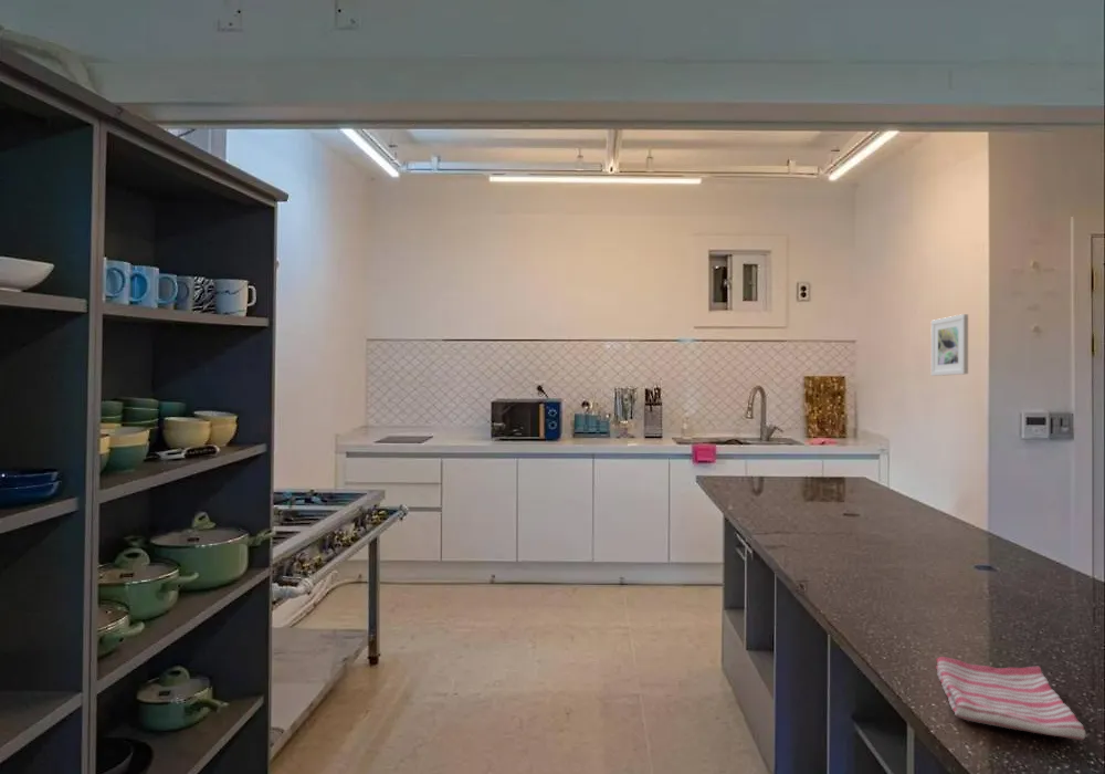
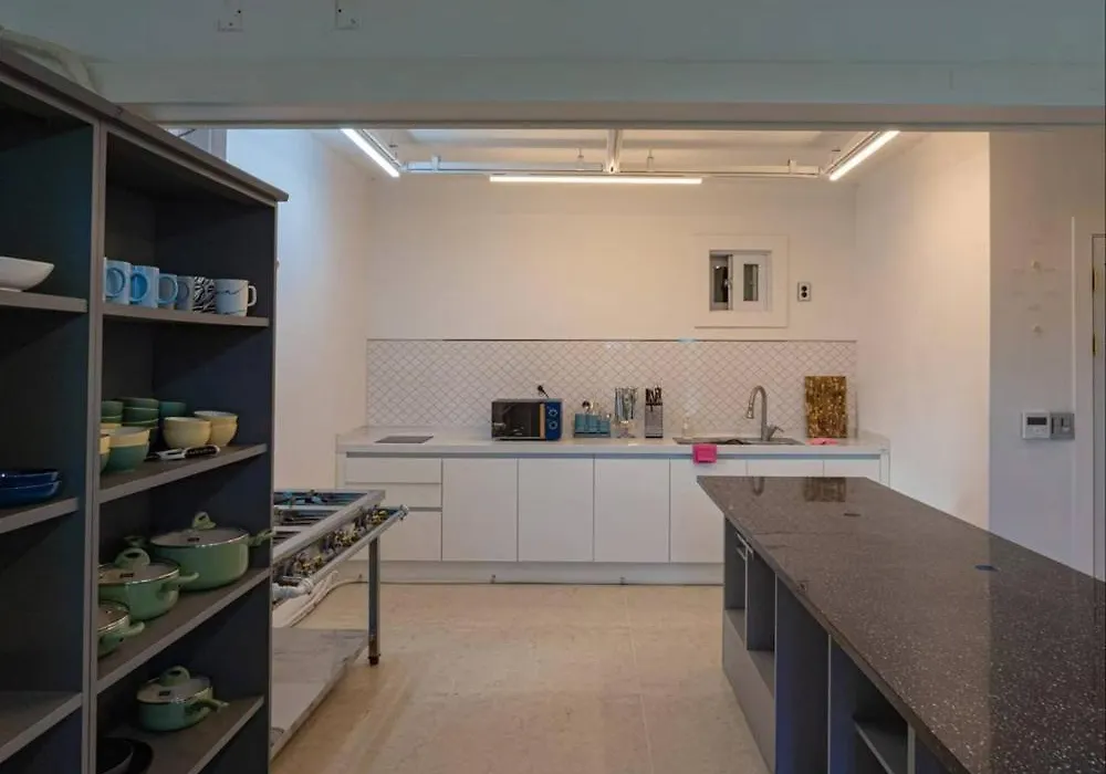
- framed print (948, 346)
- dish towel (1001, 692)
